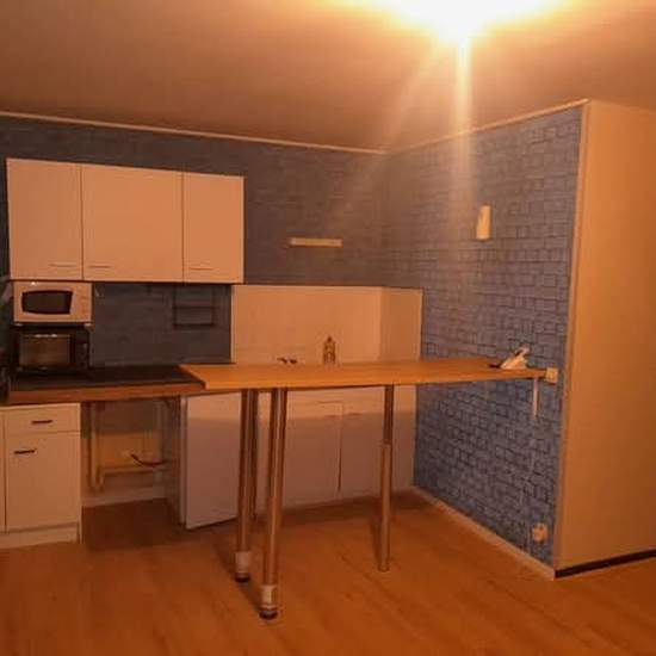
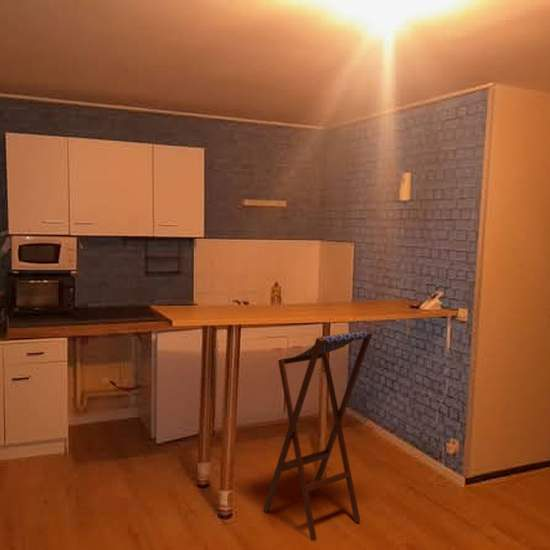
+ stool (332, 429)
